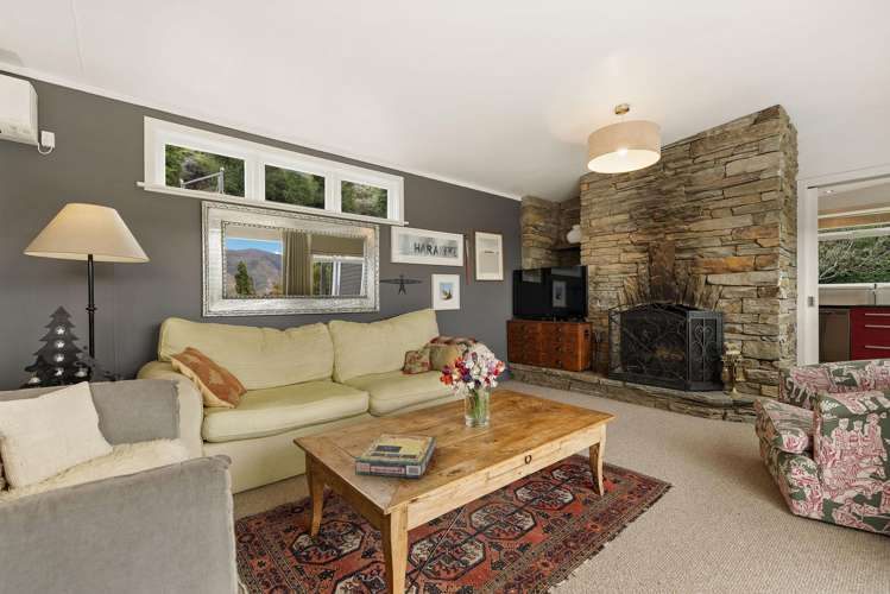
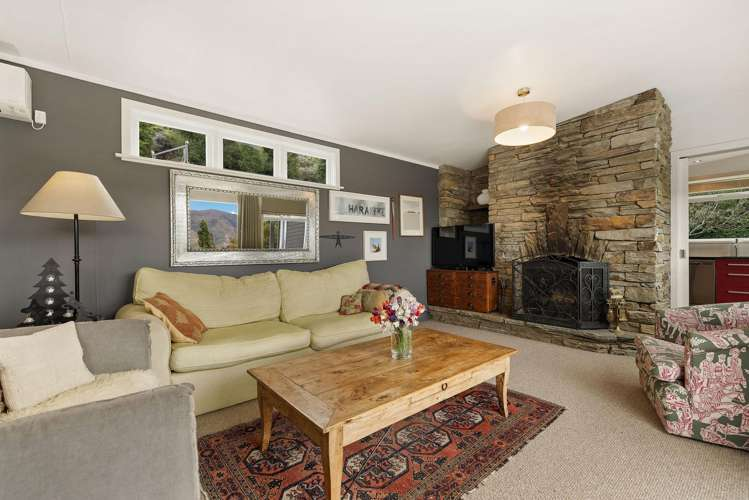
- video game box (398, 453)
